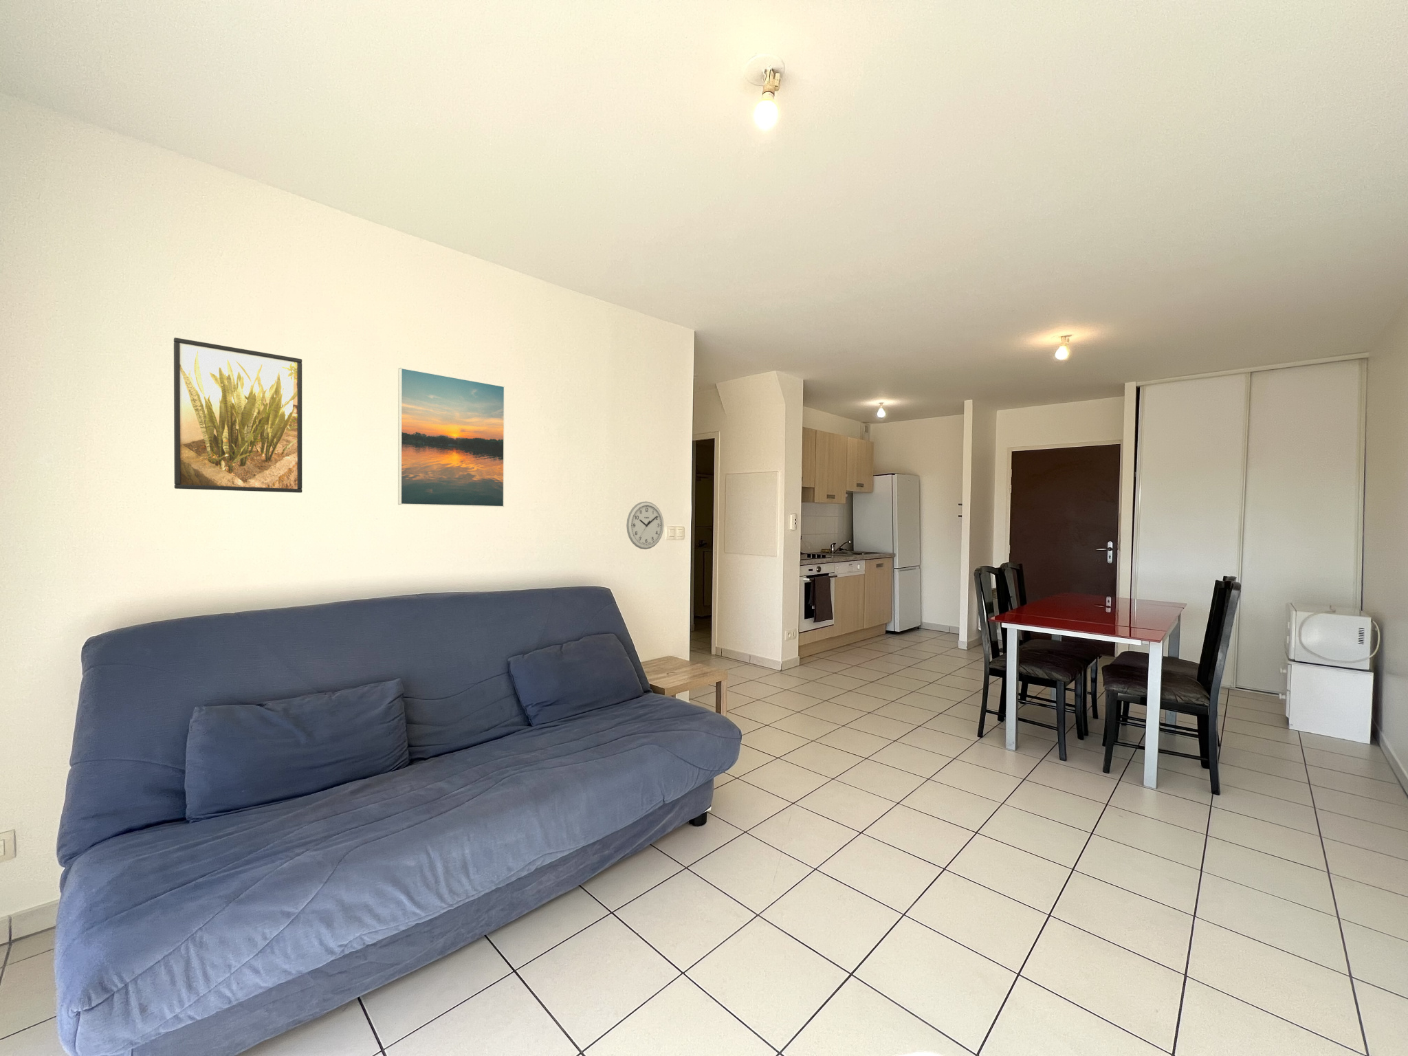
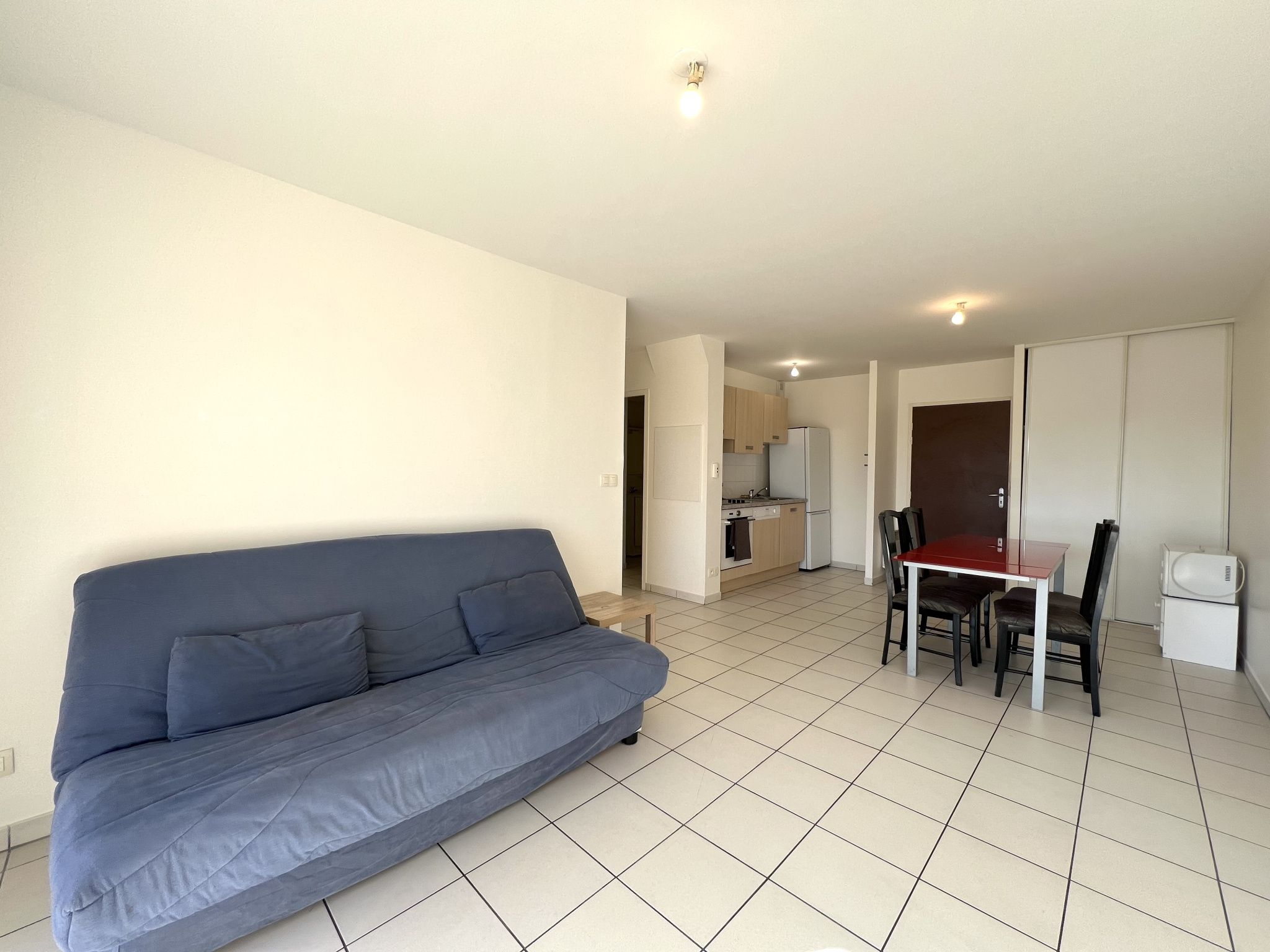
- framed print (453, 441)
- wall clock (646, 526)
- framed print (242, 420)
